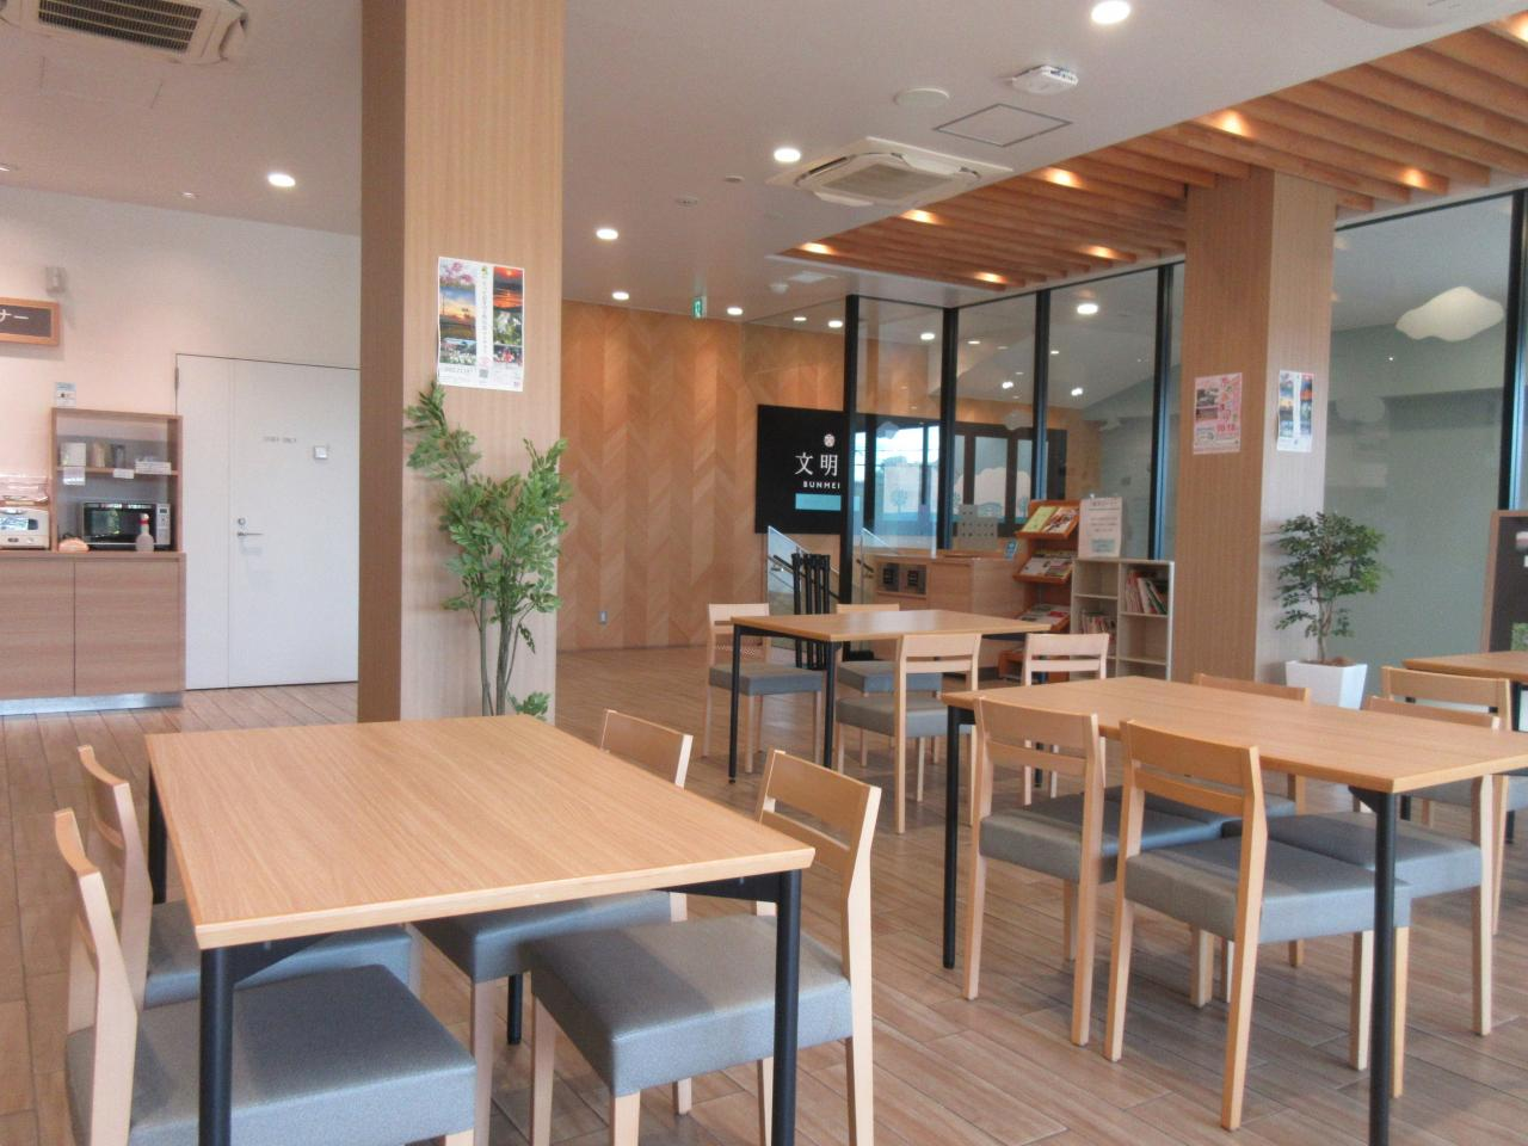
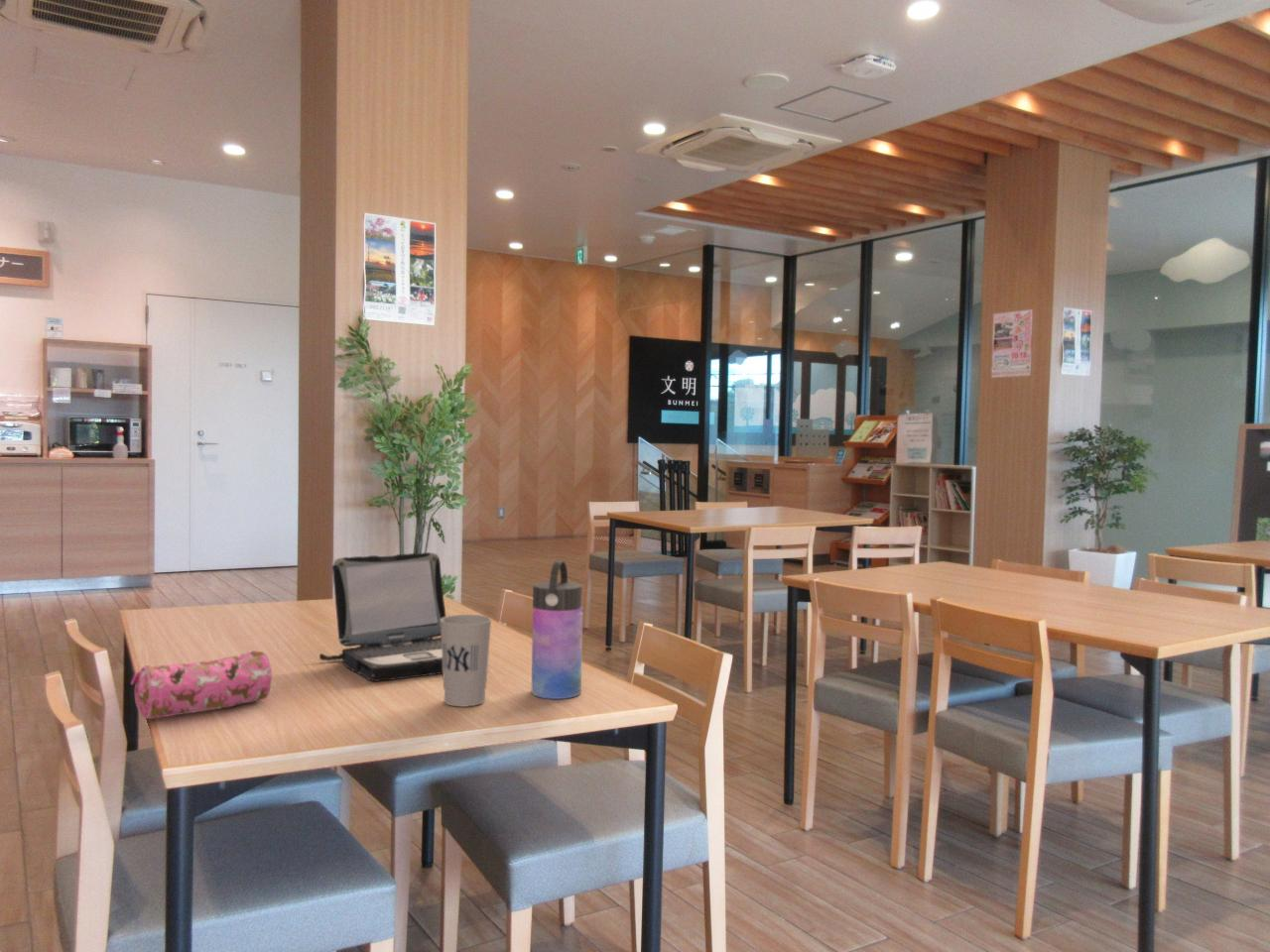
+ cup (465, 659)
+ pencil case (203, 683)
+ laptop (403, 612)
+ water bottle (557, 626)
